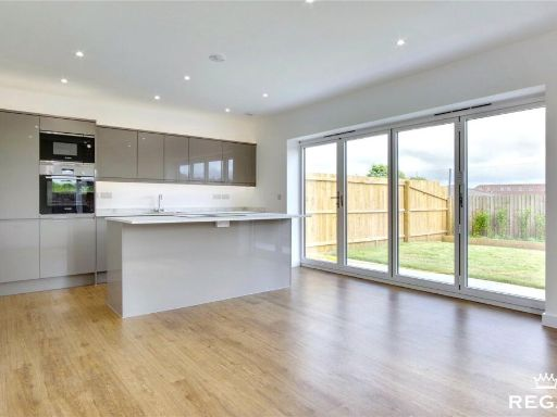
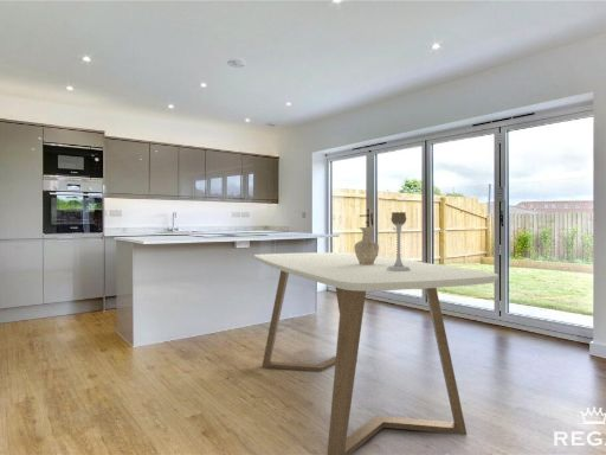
+ vase (366, 245)
+ dining table (344, 327)
+ candle holder (398, 241)
